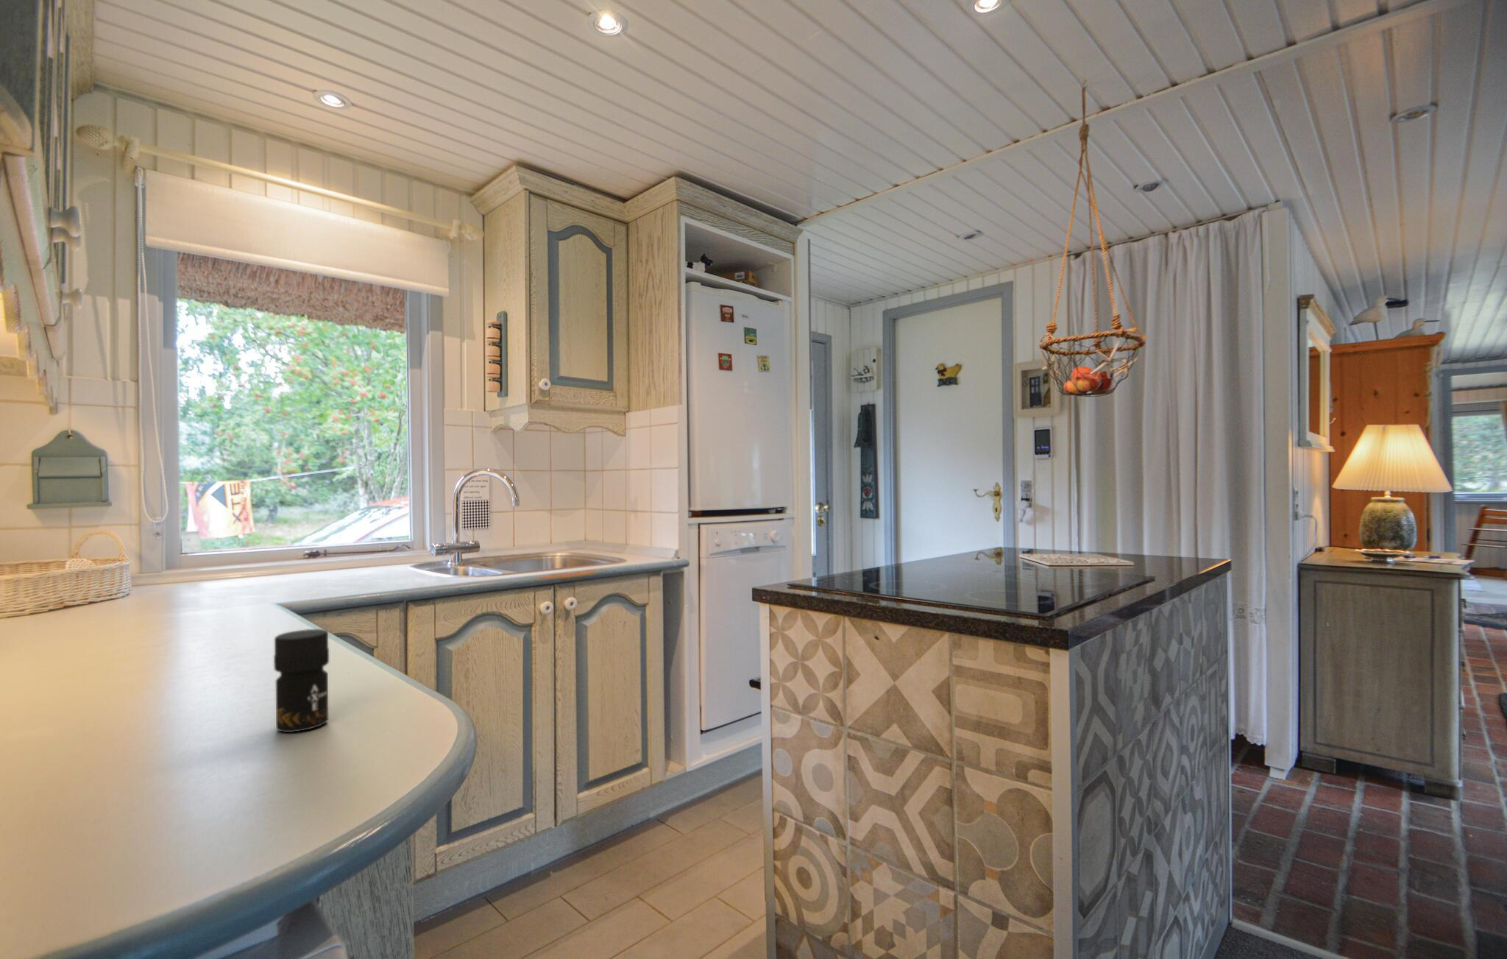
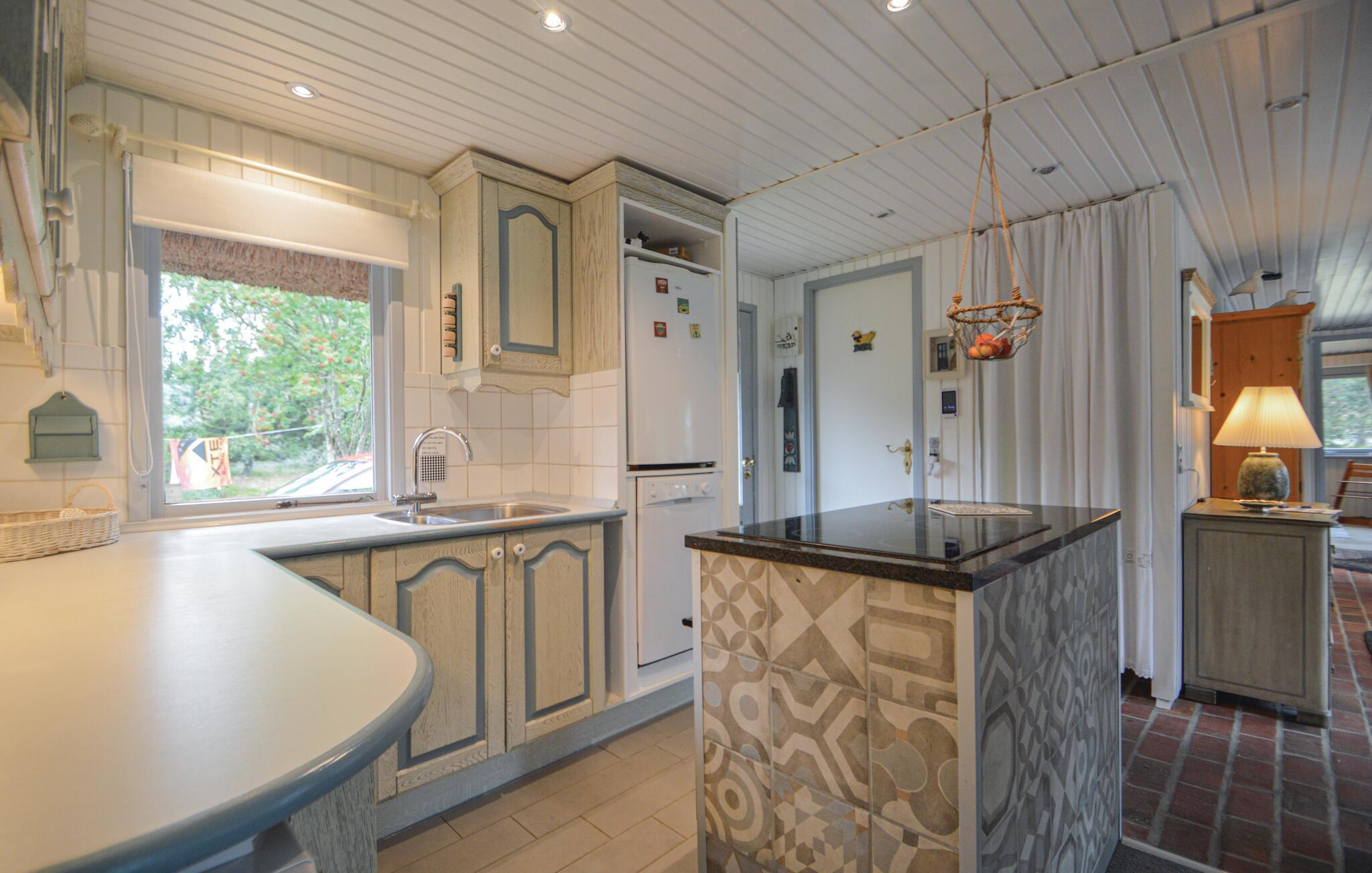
- jar (302, 679)
